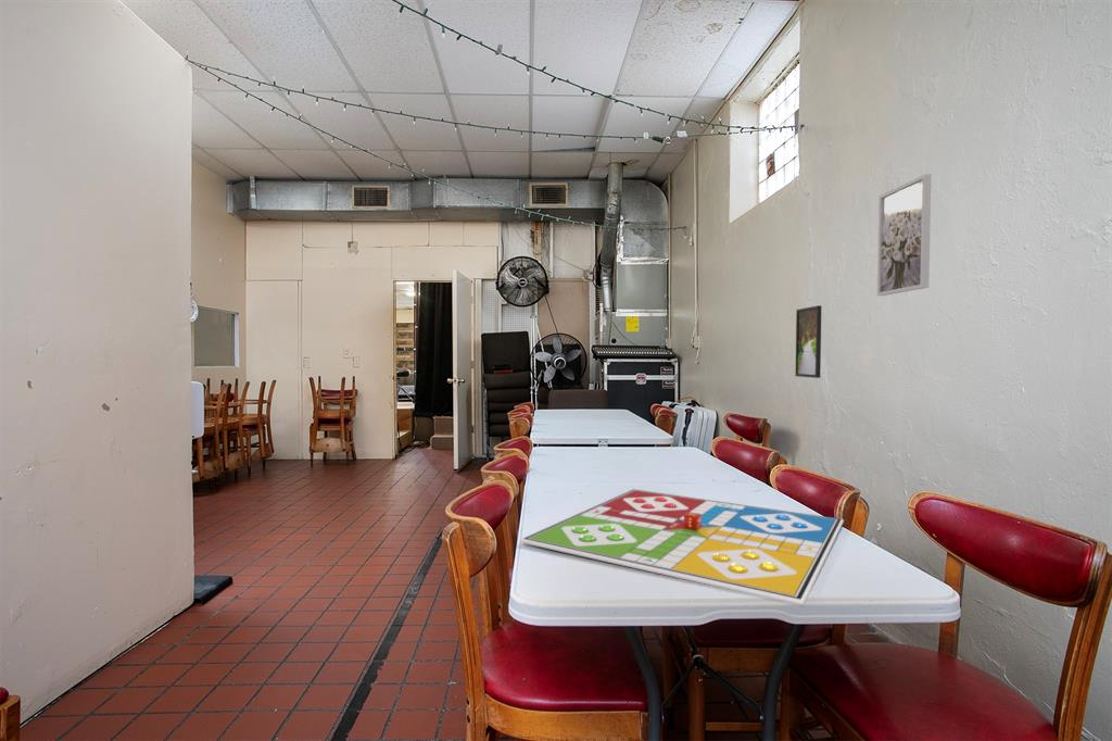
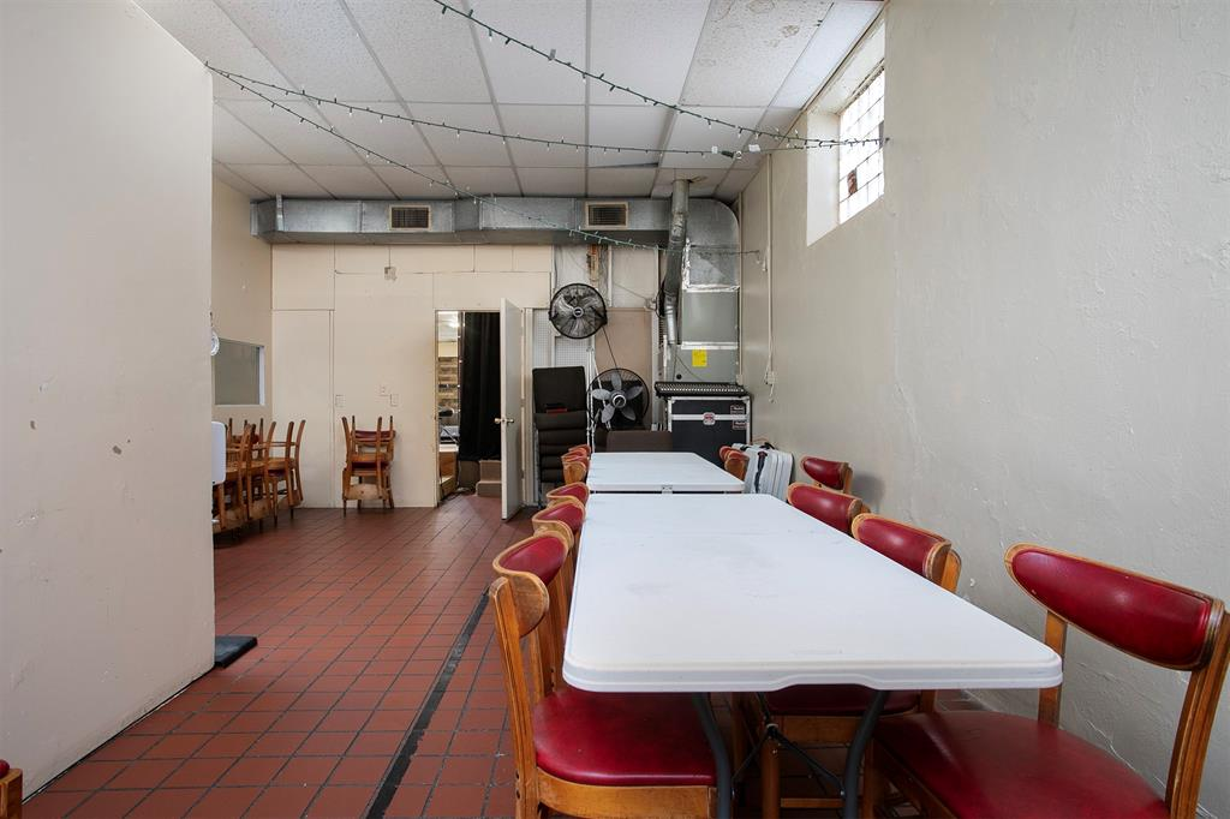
- wall art (901, 238)
- gameboard (692, 523)
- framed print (807, 342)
